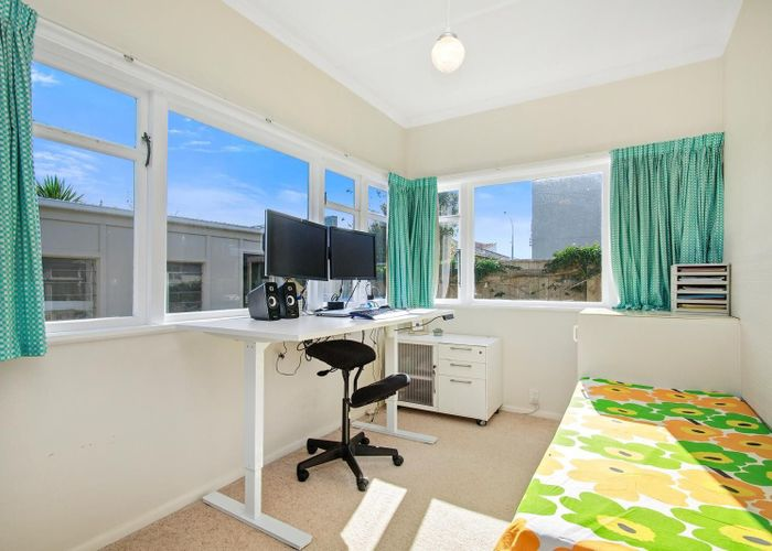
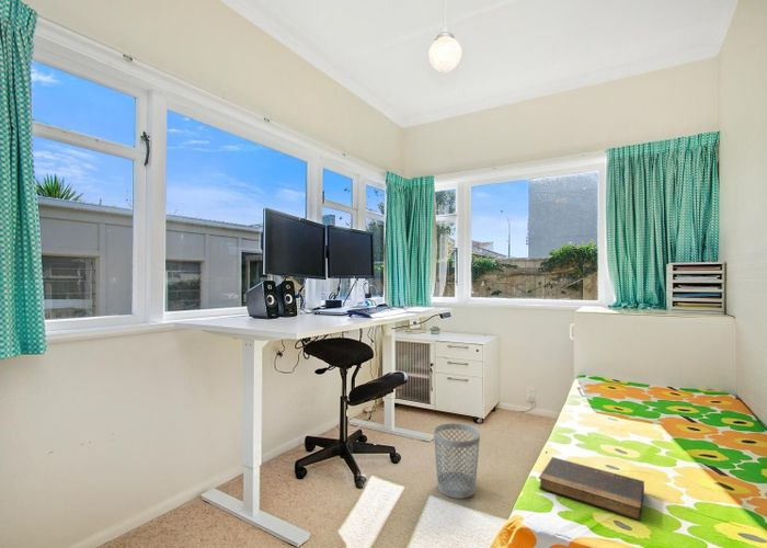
+ book (591, 484)
+ wastebasket (456, 459)
